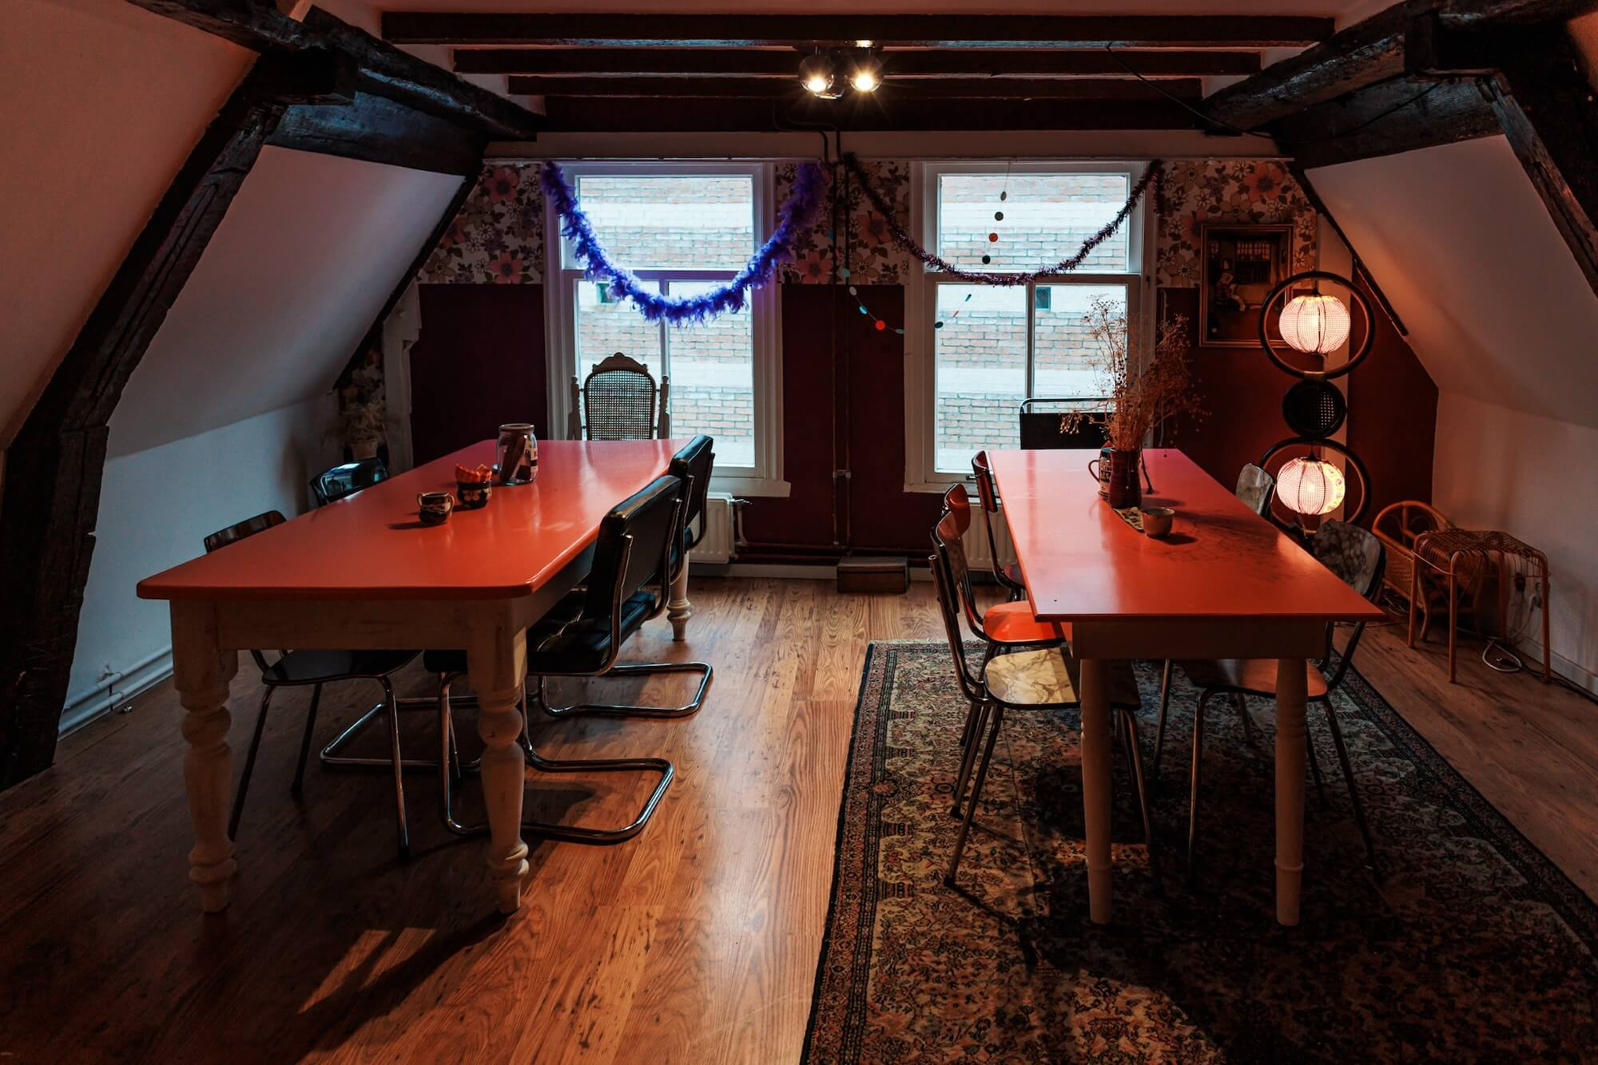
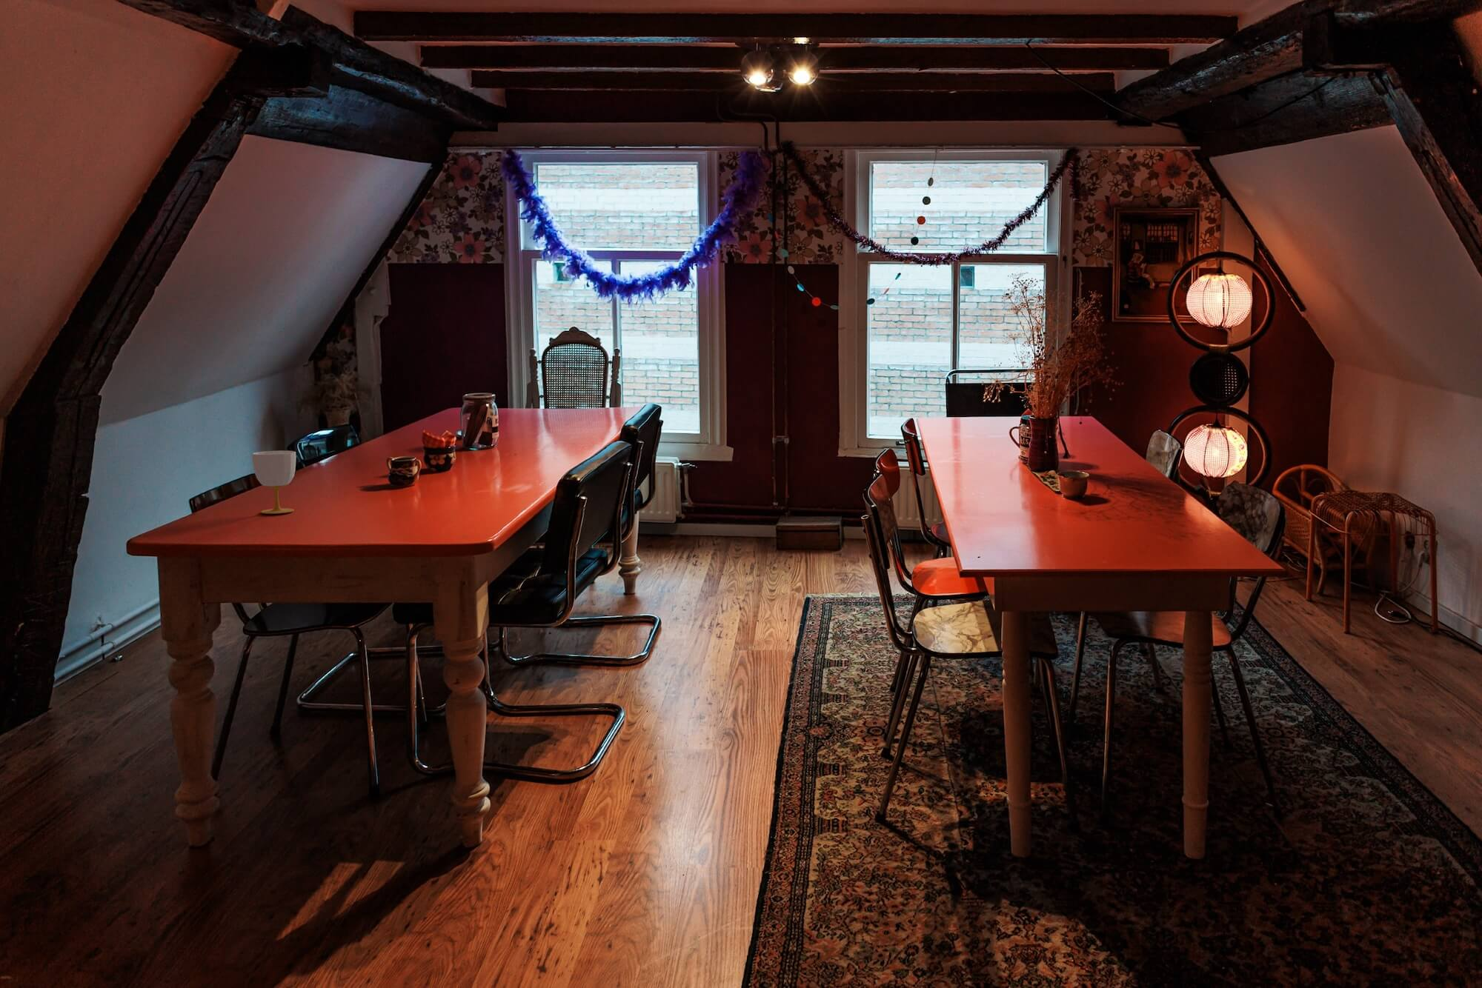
+ cup (276, 482)
